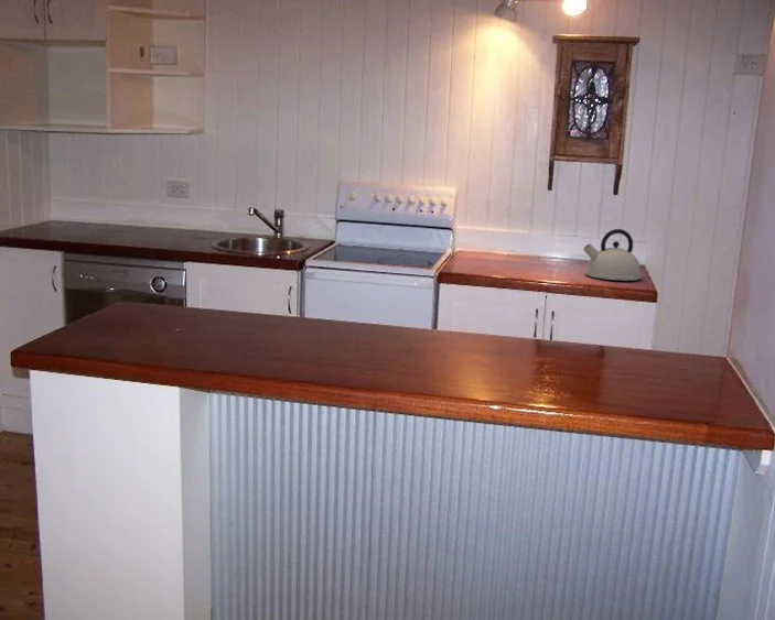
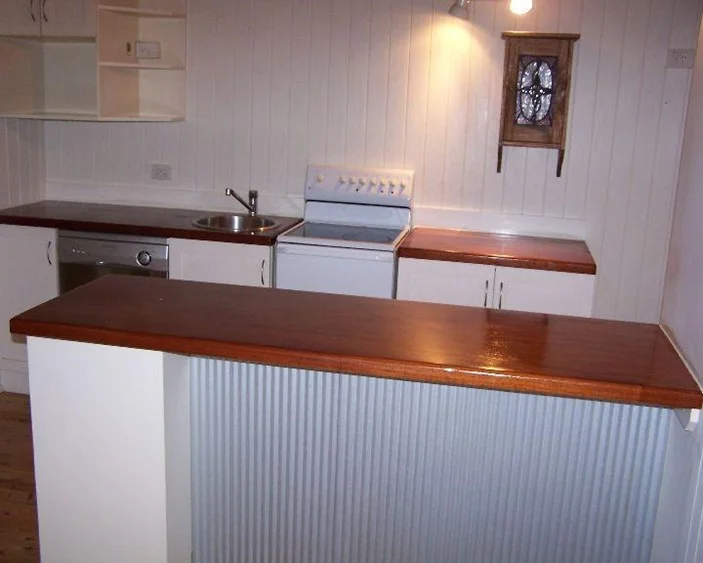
- kettle (612, 252)
